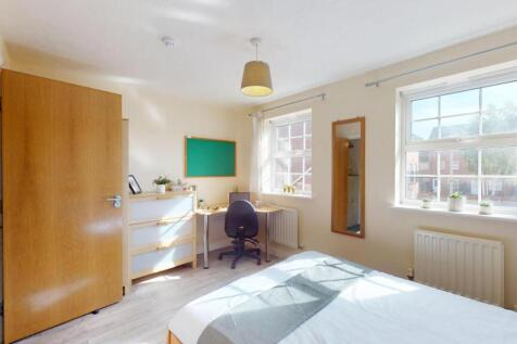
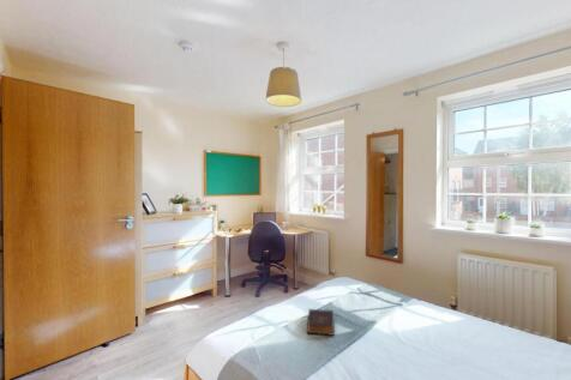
+ book (320, 320)
